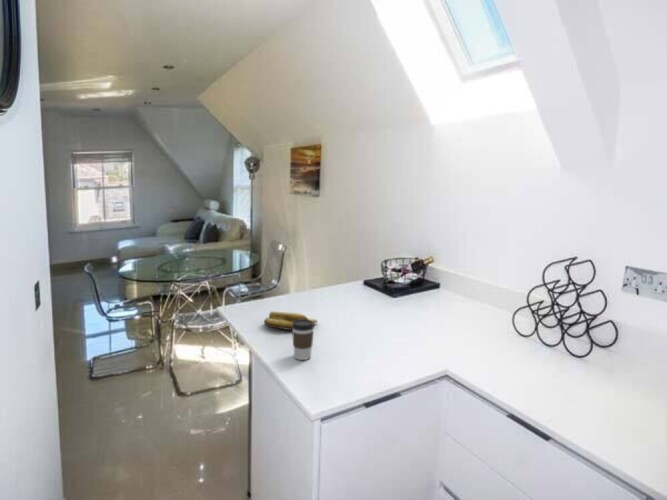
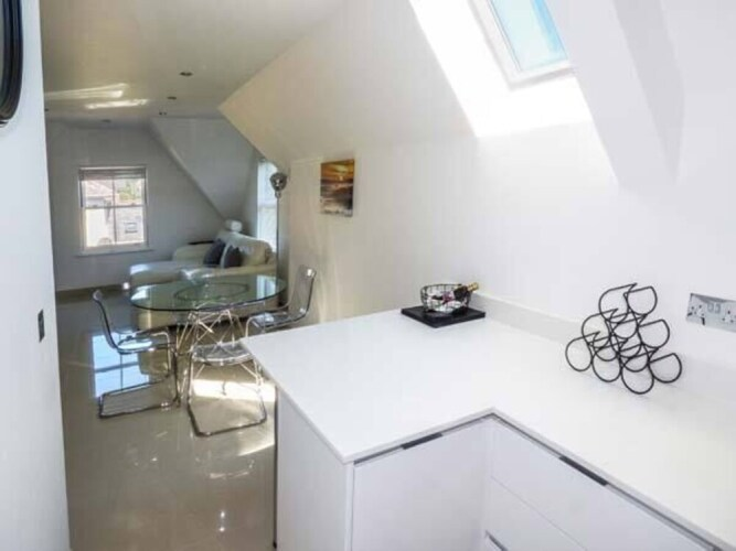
- banana (289, 316)
- coffee cup (302, 339)
